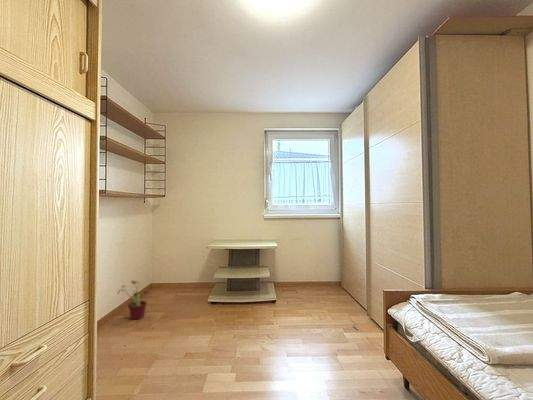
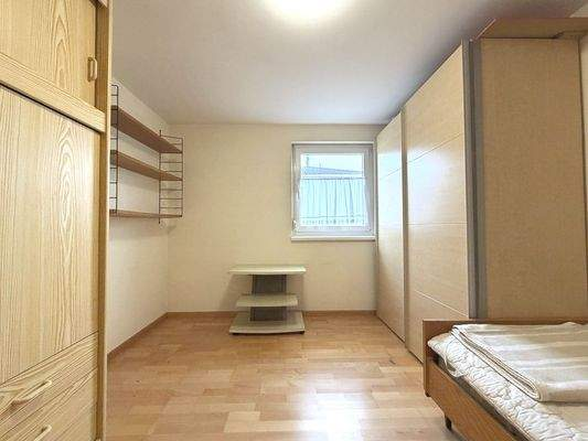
- potted plant (131, 297)
